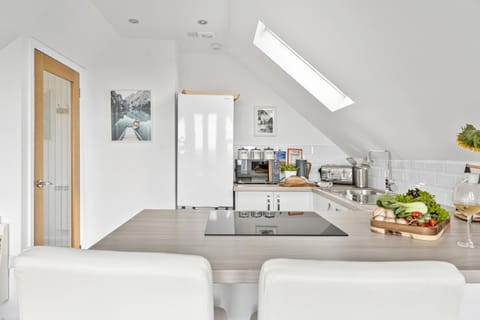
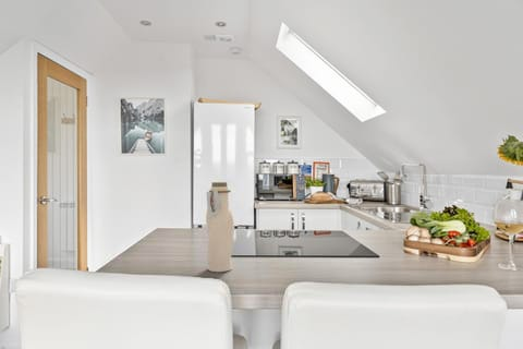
+ water bottle (219, 226)
